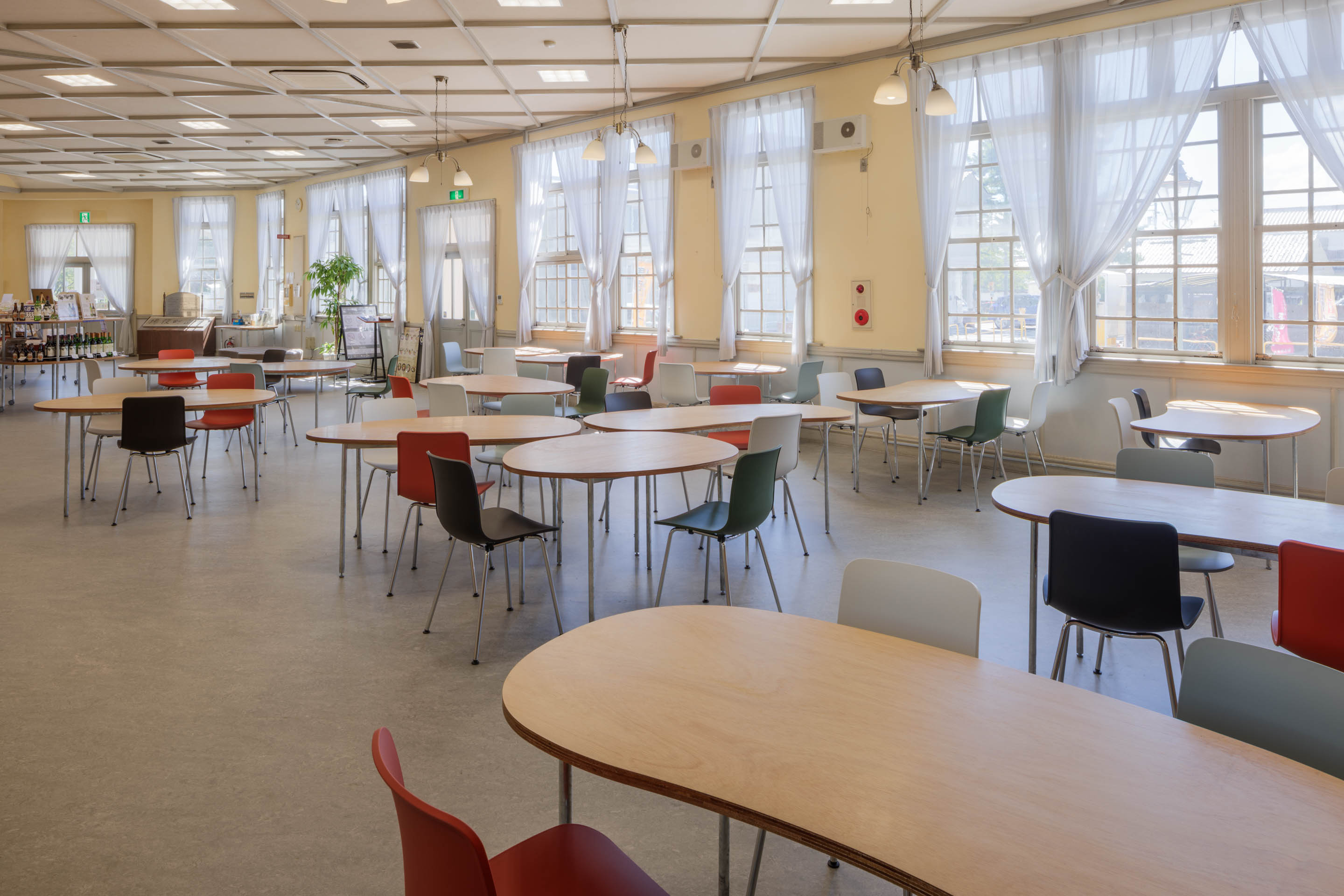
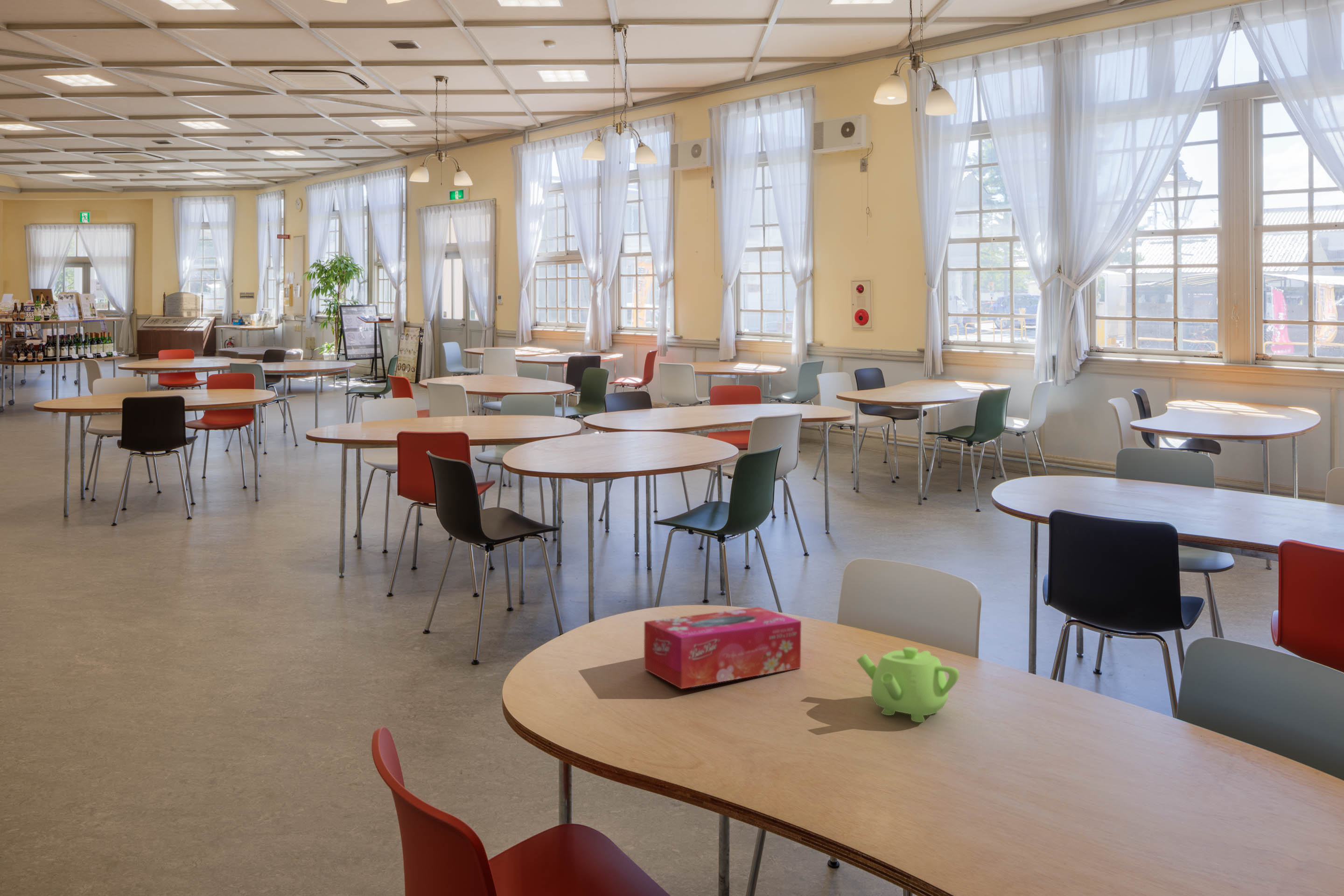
+ tissue box (722, 645)
+ teapot (904, 681)
